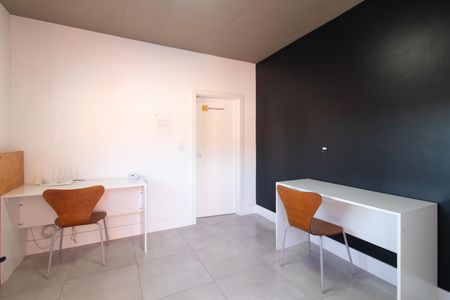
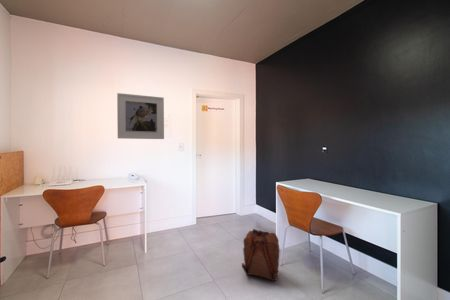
+ backpack (261, 253)
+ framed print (141, 117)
